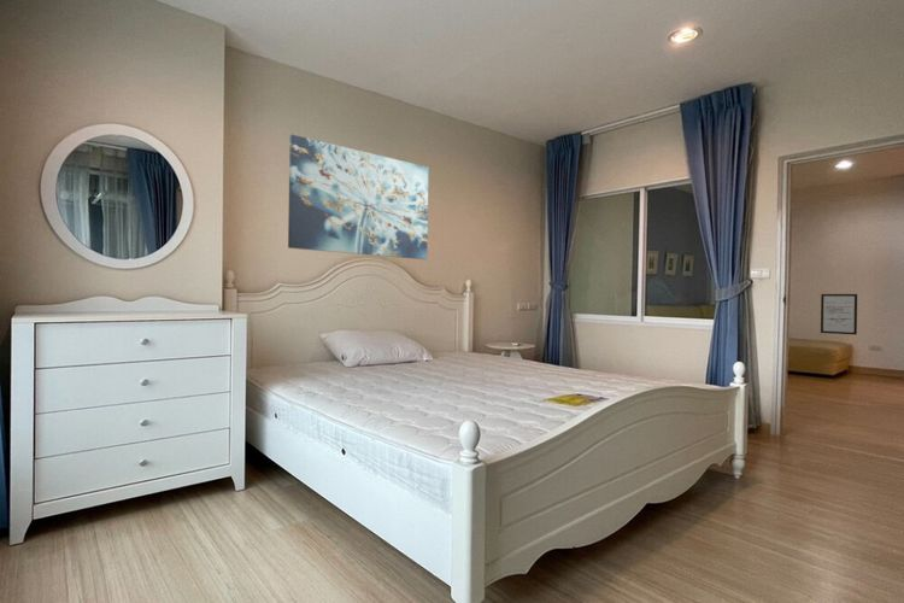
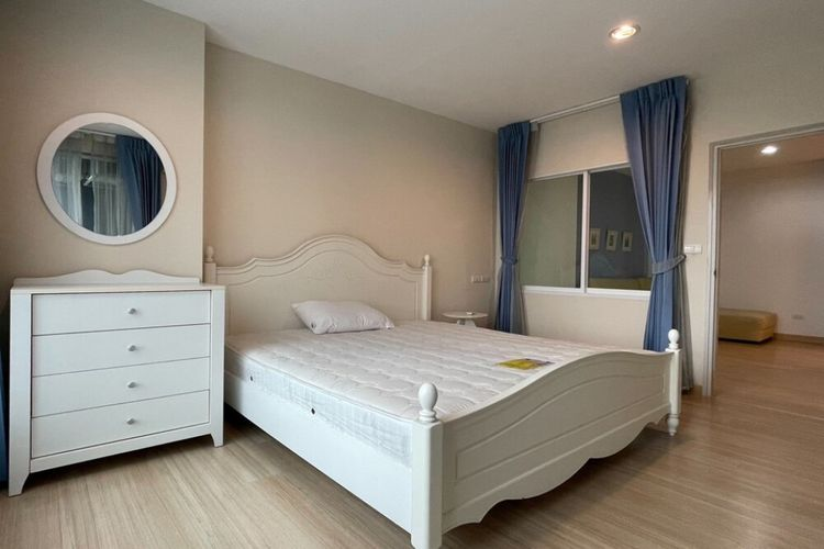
- wall art (364, 203)
- wall art (838, 314)
